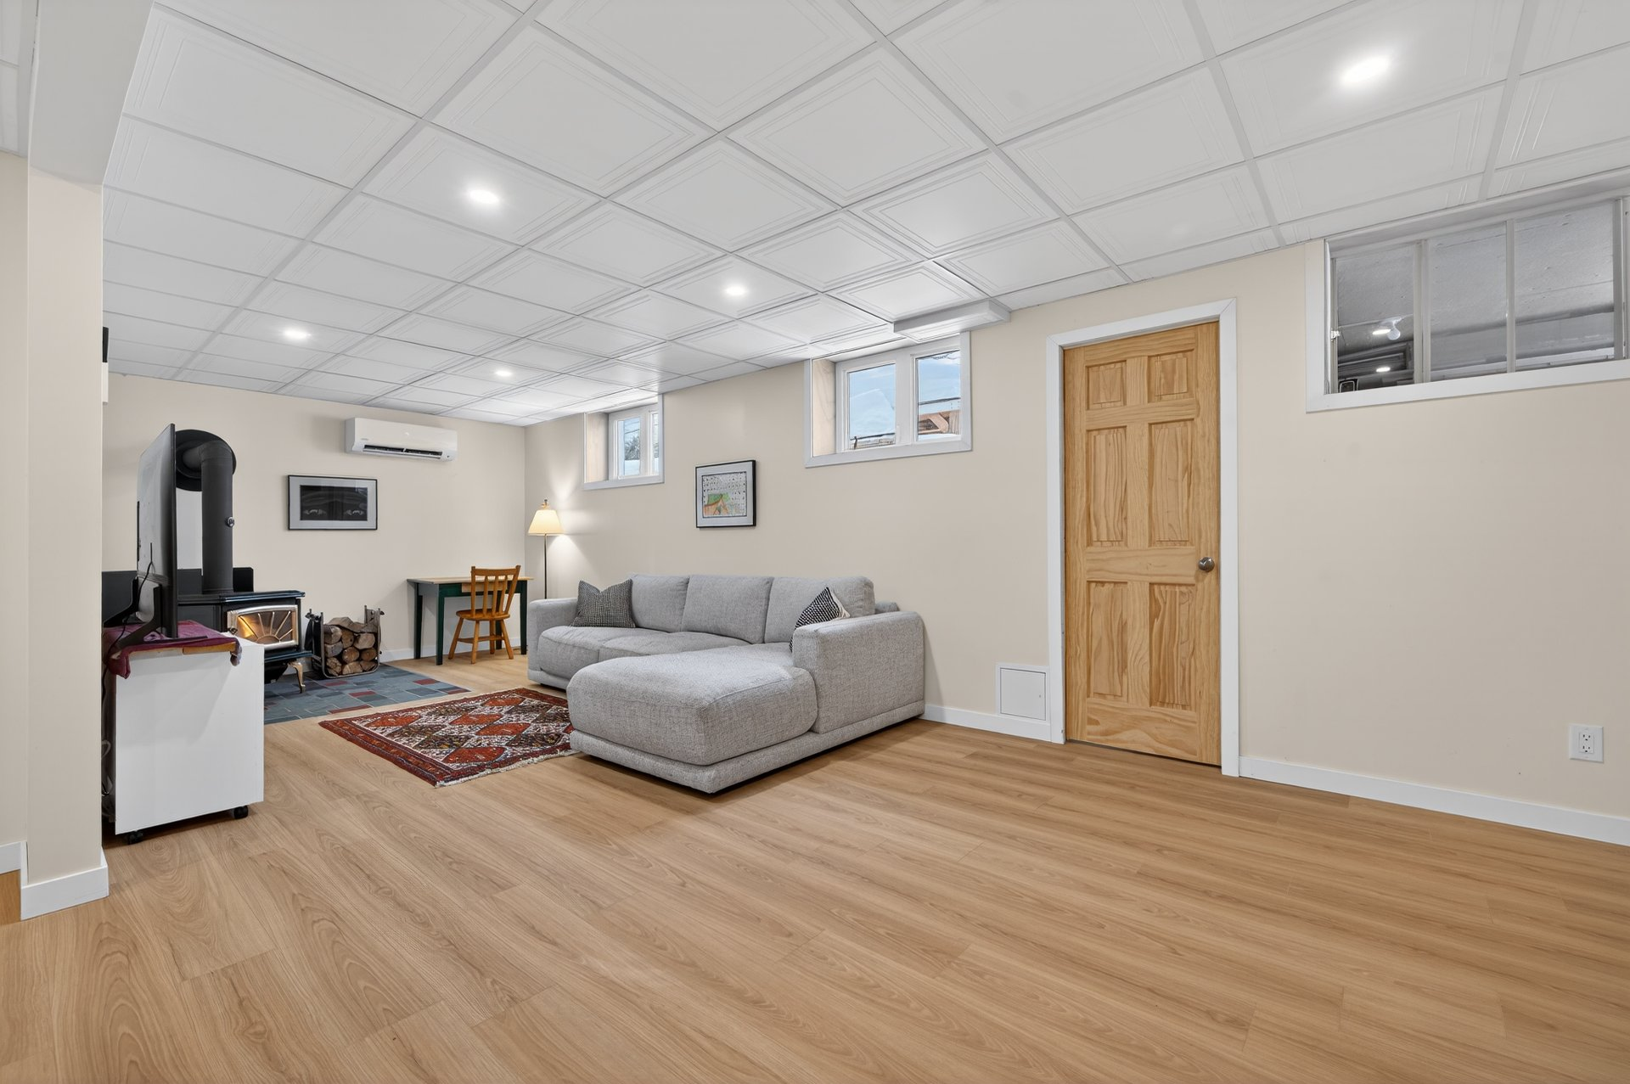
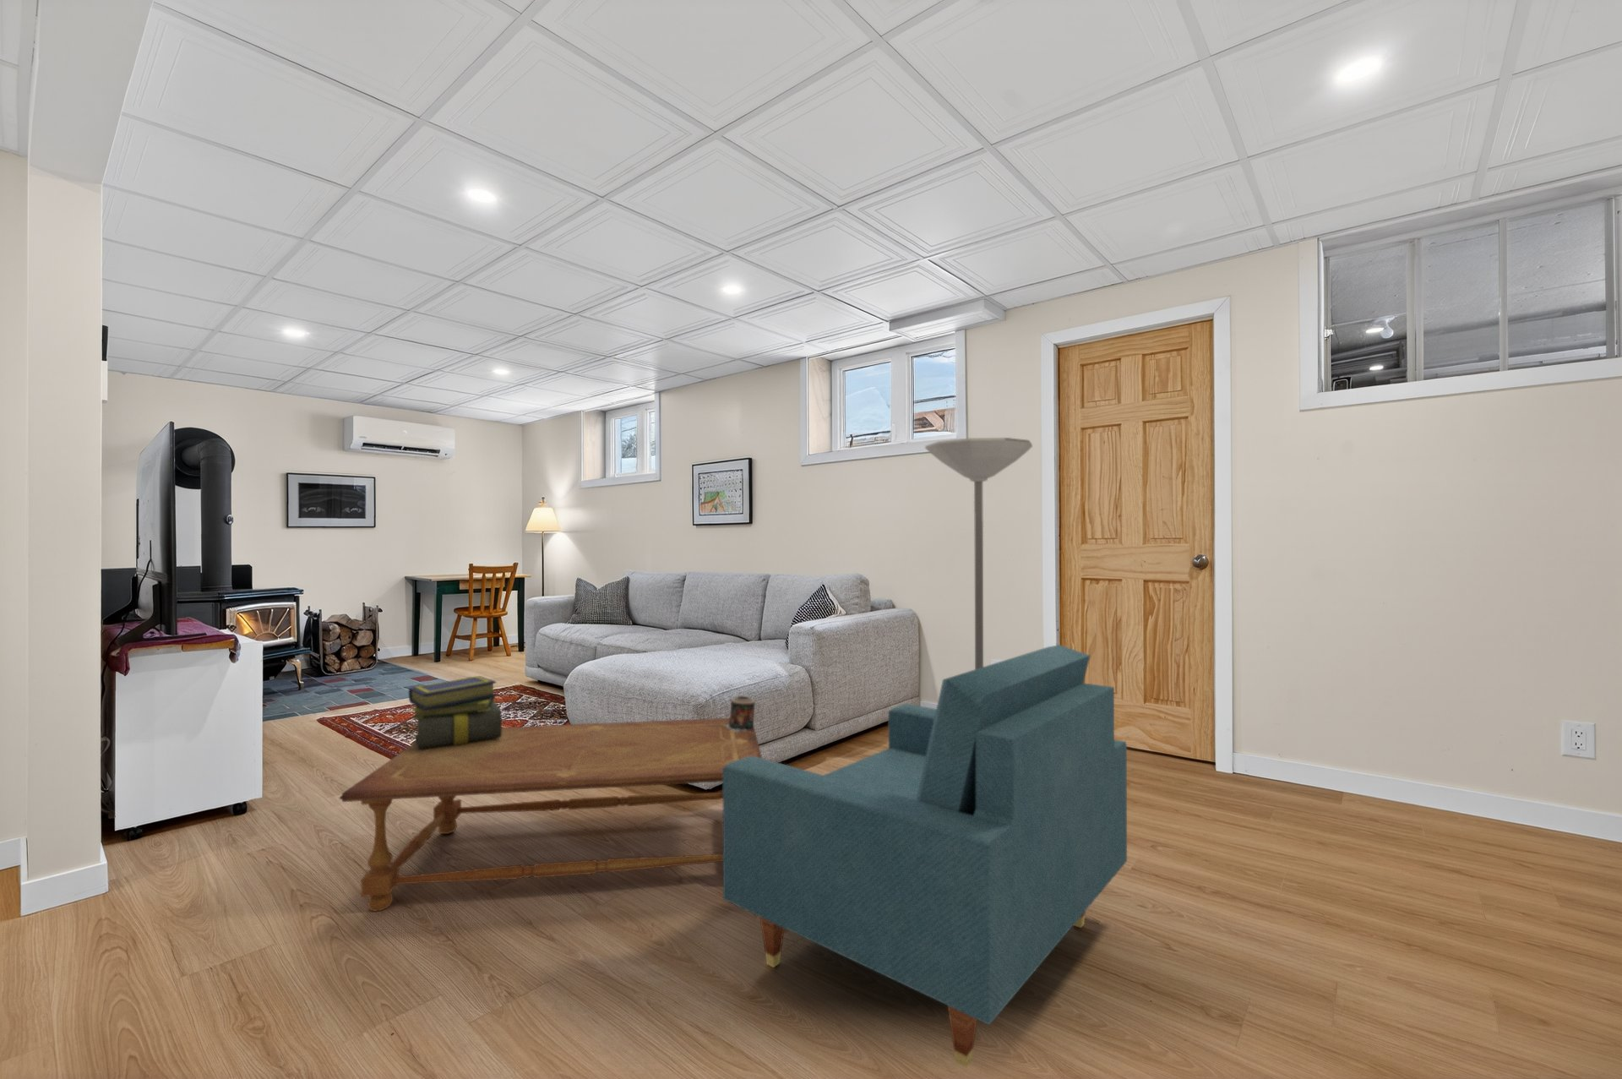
+ coffee table (582, 801)
+ floor lamp (978, 594)
+ candle (741, 712)
+ armchair (933, 797)
+ stack of books (454, 709)
